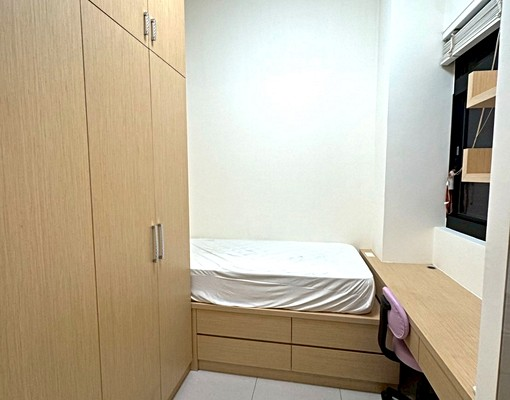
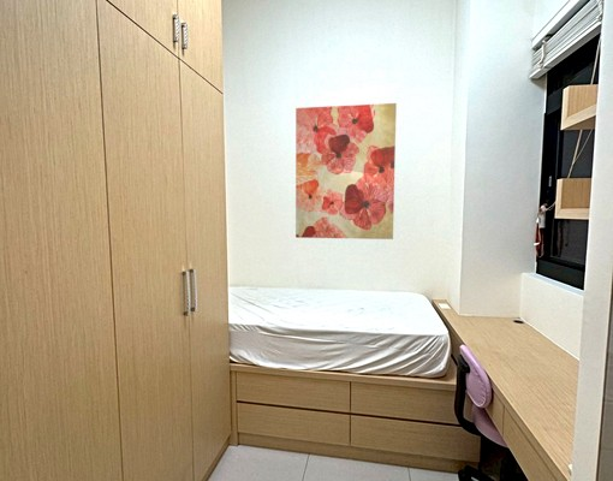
+ wall art (344, 173)
